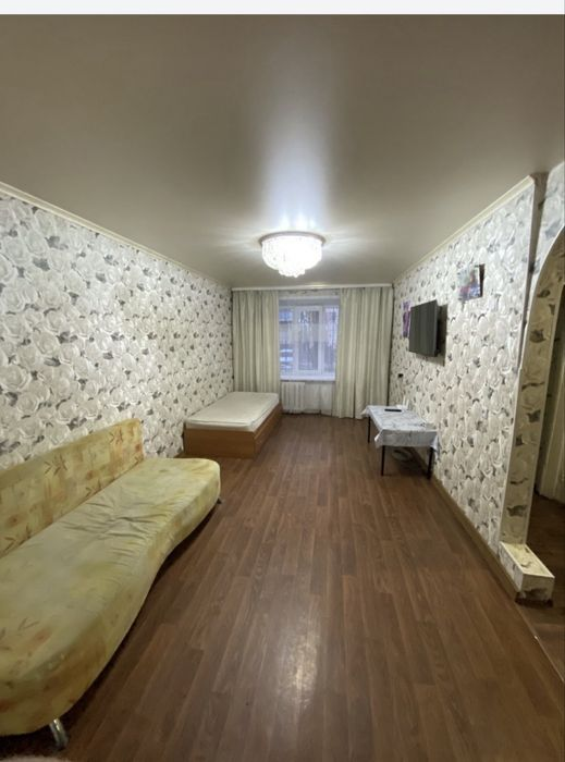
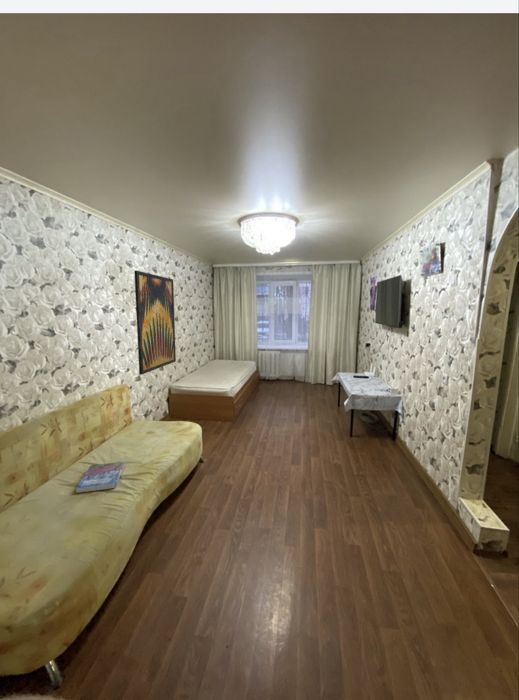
+ wall art (157, 322)
+ book (102, 476)
